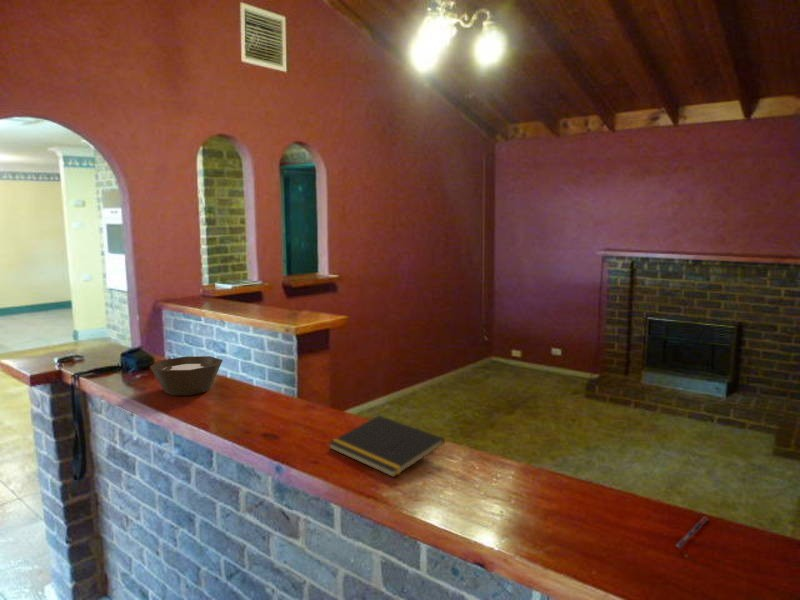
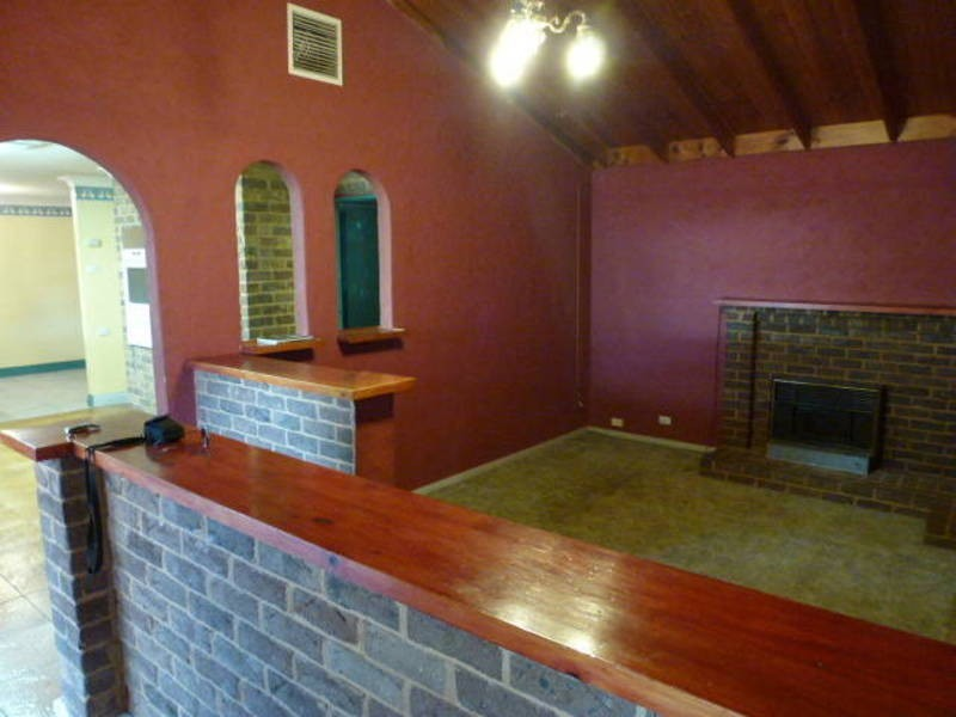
- pen (692, 531)
- notepad (385, 443)
- bowl (187, 376)
